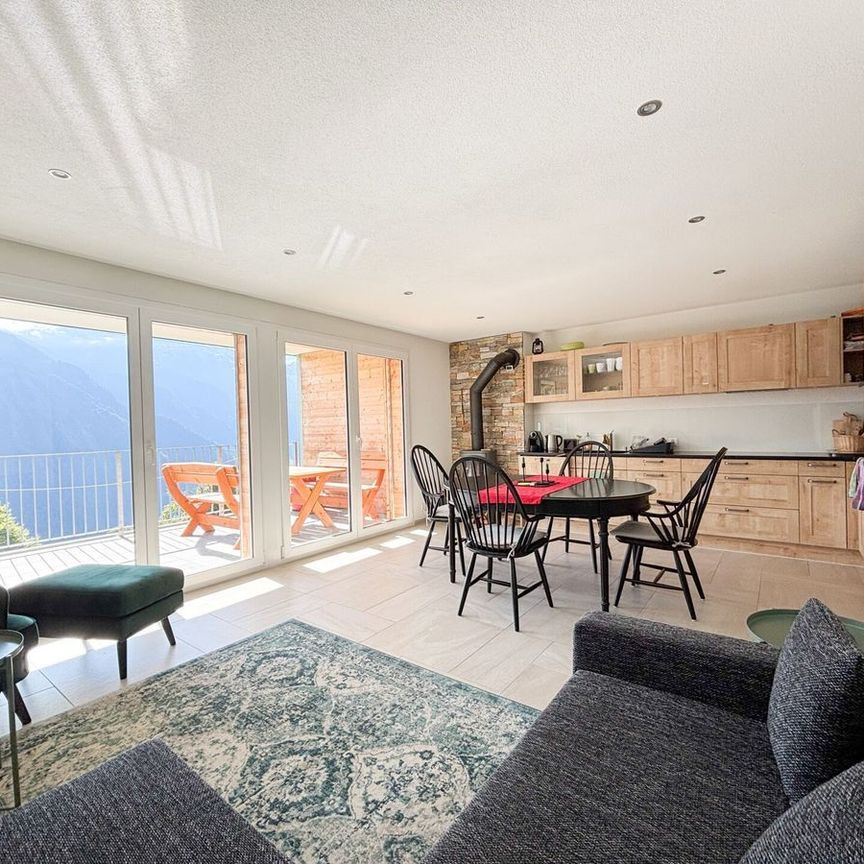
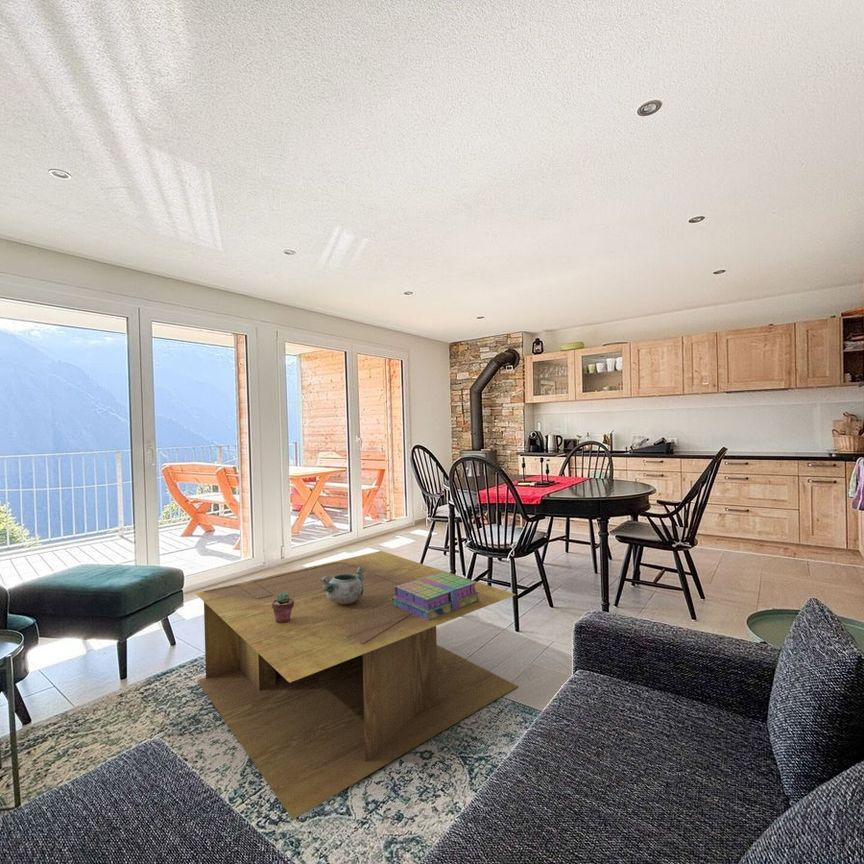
+ stack of books (435, 592)
+ potted succulent (283, 606)
+ coffee table (352, 638)
+ decorative bowl (345, 586)
